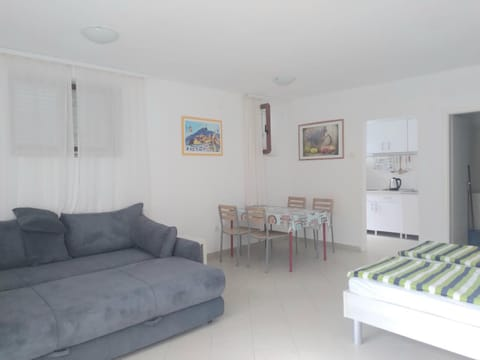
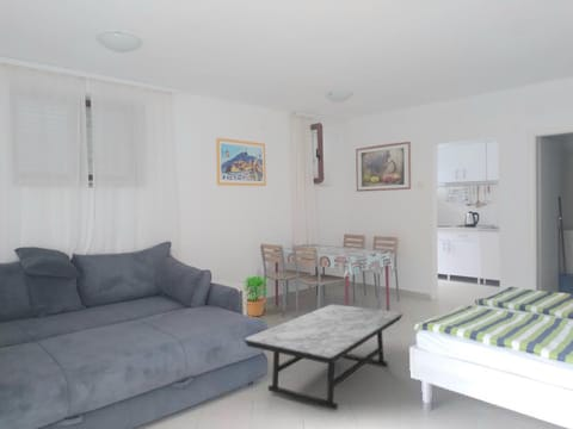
+ potted plant (254, 293)
+ coffee table (332, 350)
